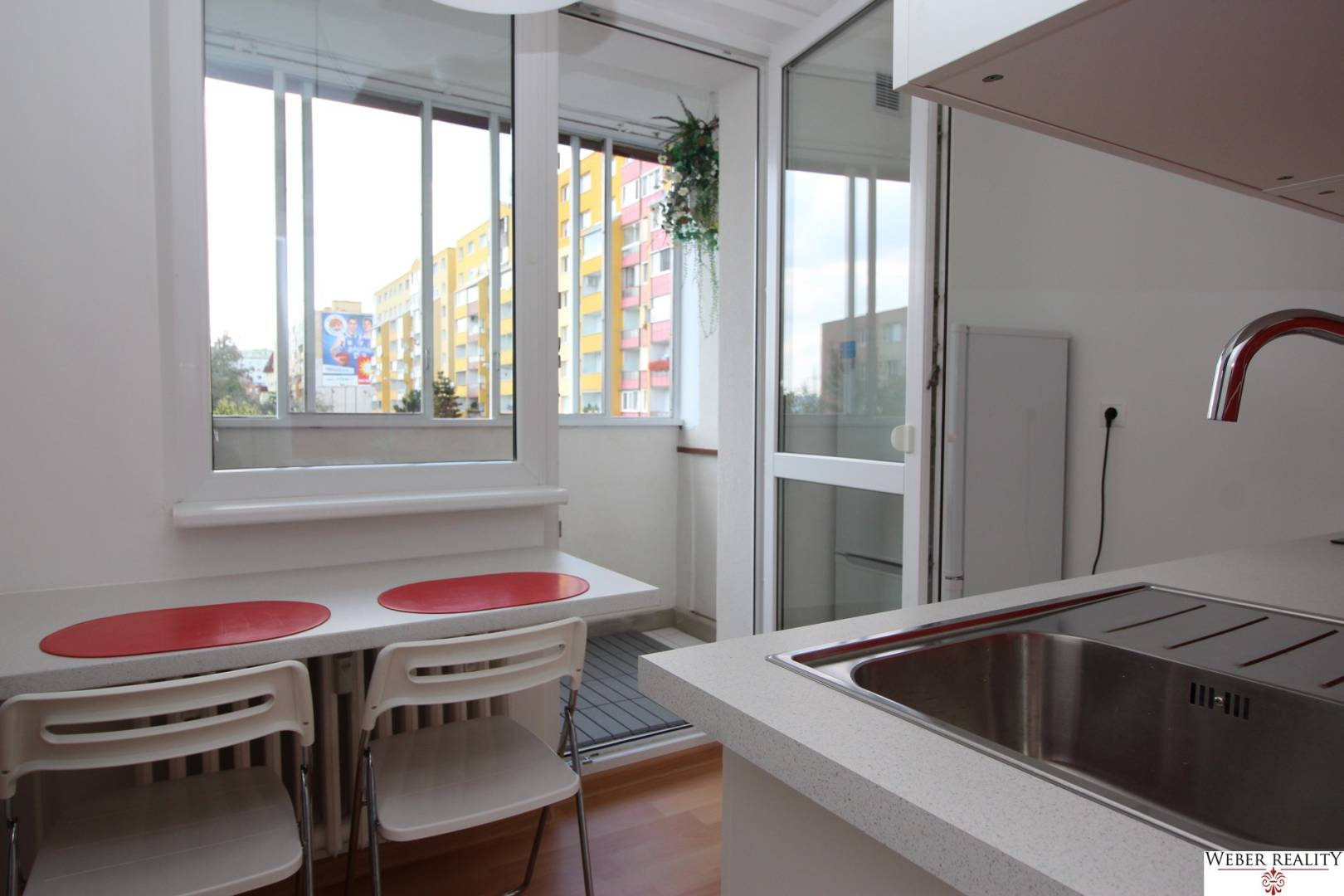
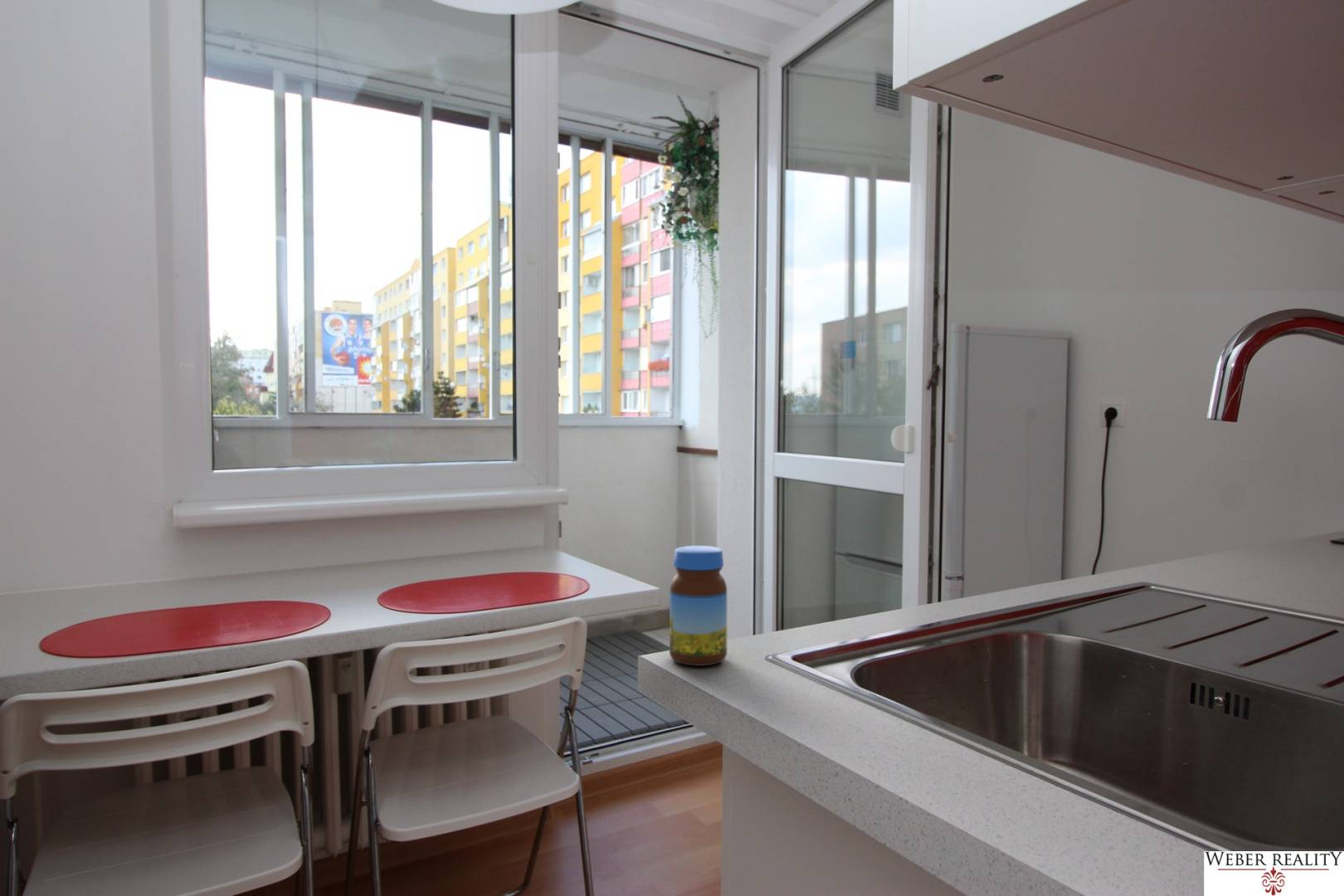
+ jar (698, 602)
